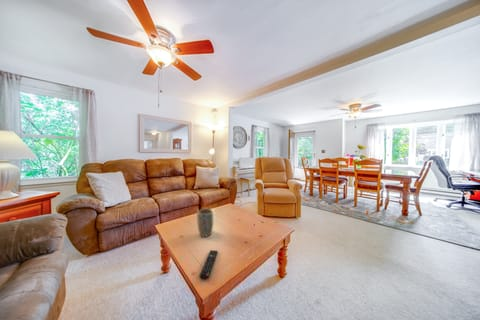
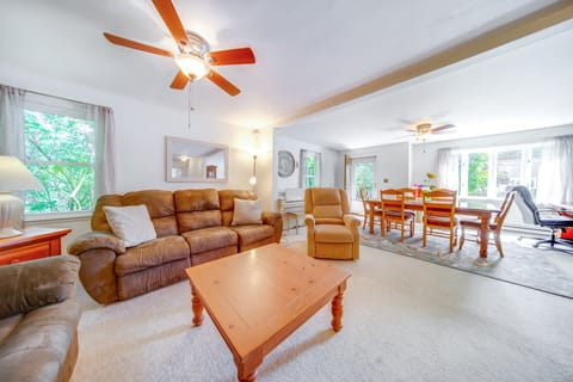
- remote control (209, 263)
- plant pot (205, 222)
